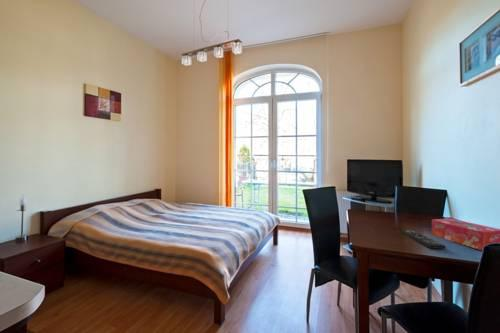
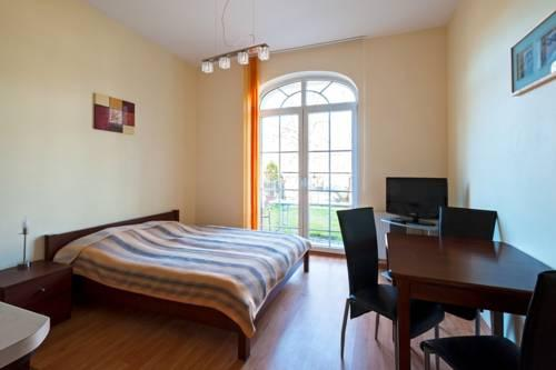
- tissue box (465, 232)
- remote control (420, 237)
